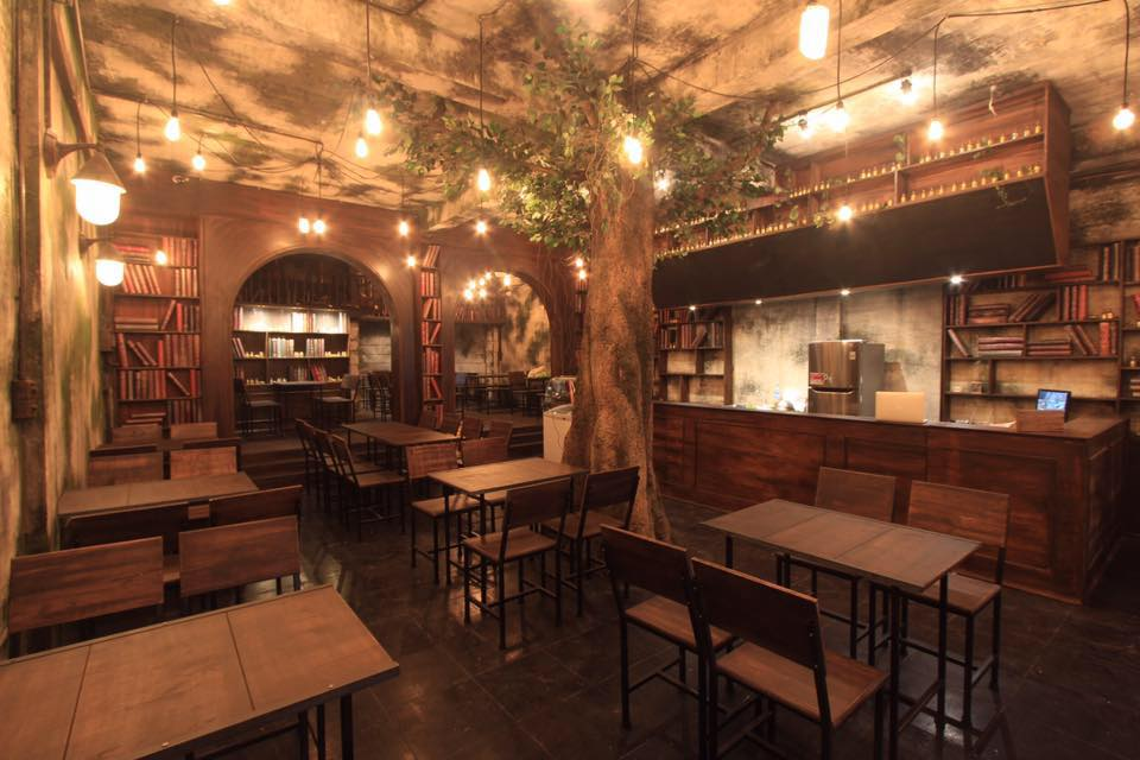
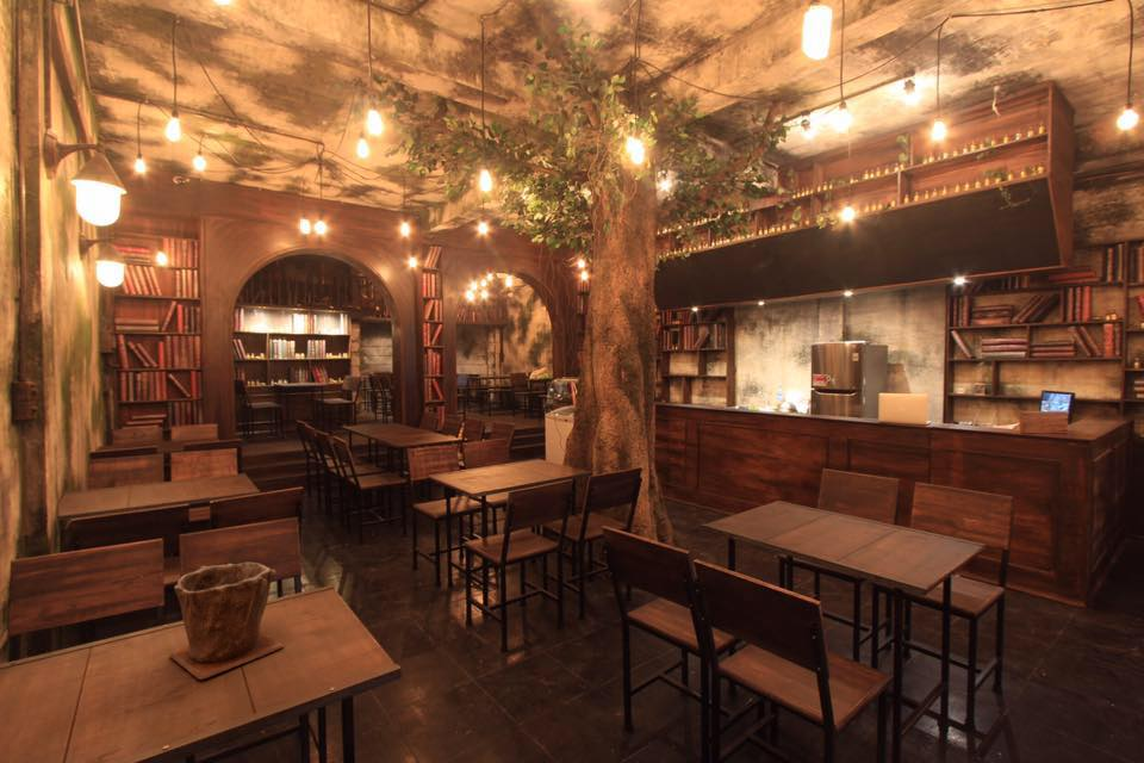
+ plant pot (228, 610)
